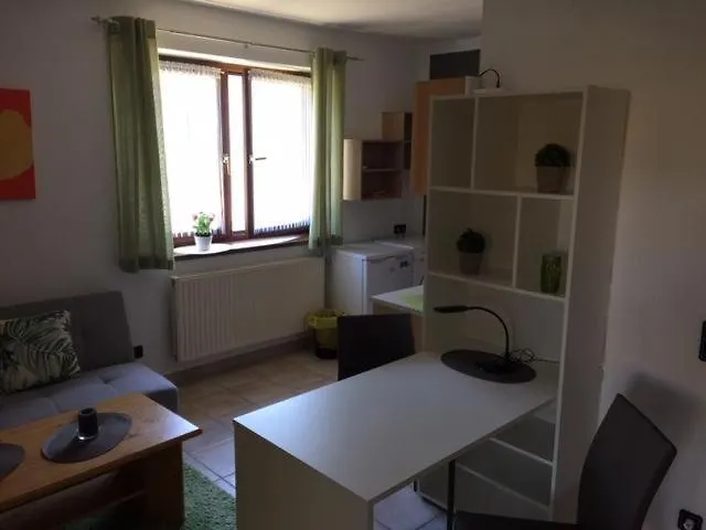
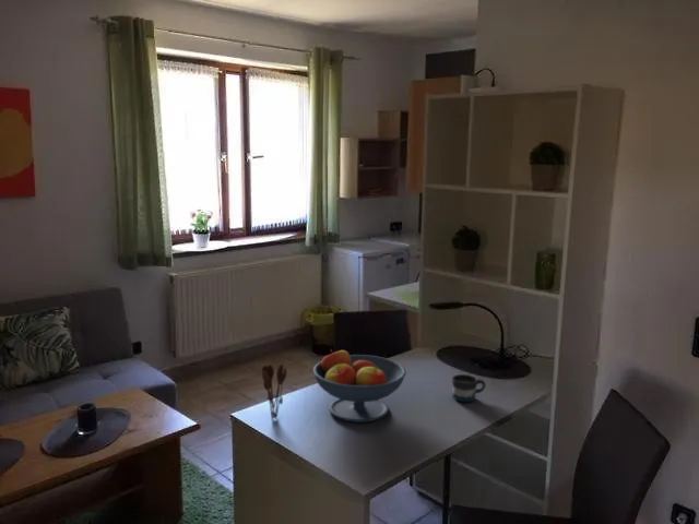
+ fruit bowl (358, 382)
+ mug (465, 388)
+ utensil holder (272, 391)
